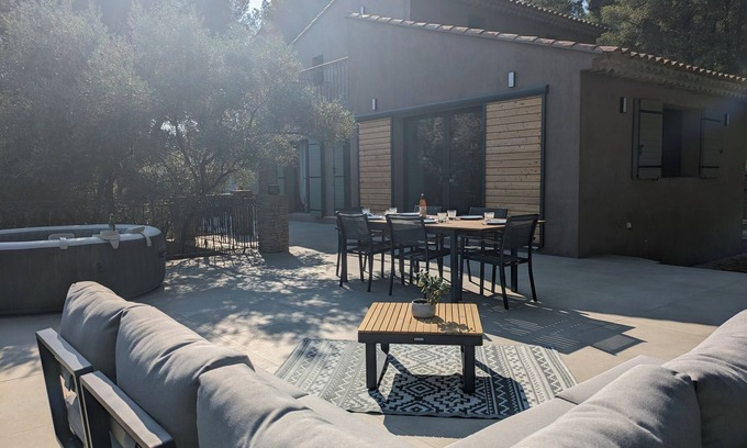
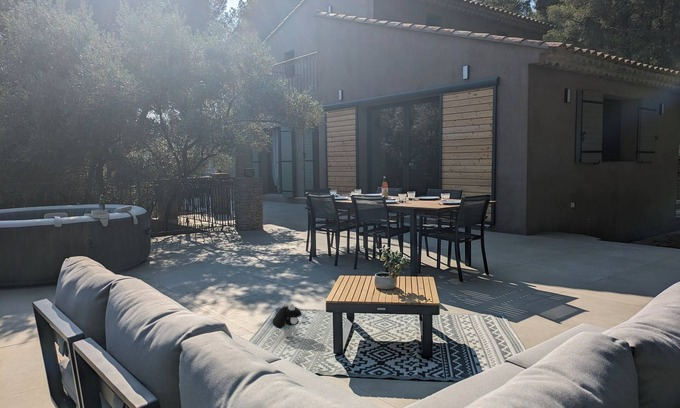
+ plush toy (286, 319)
